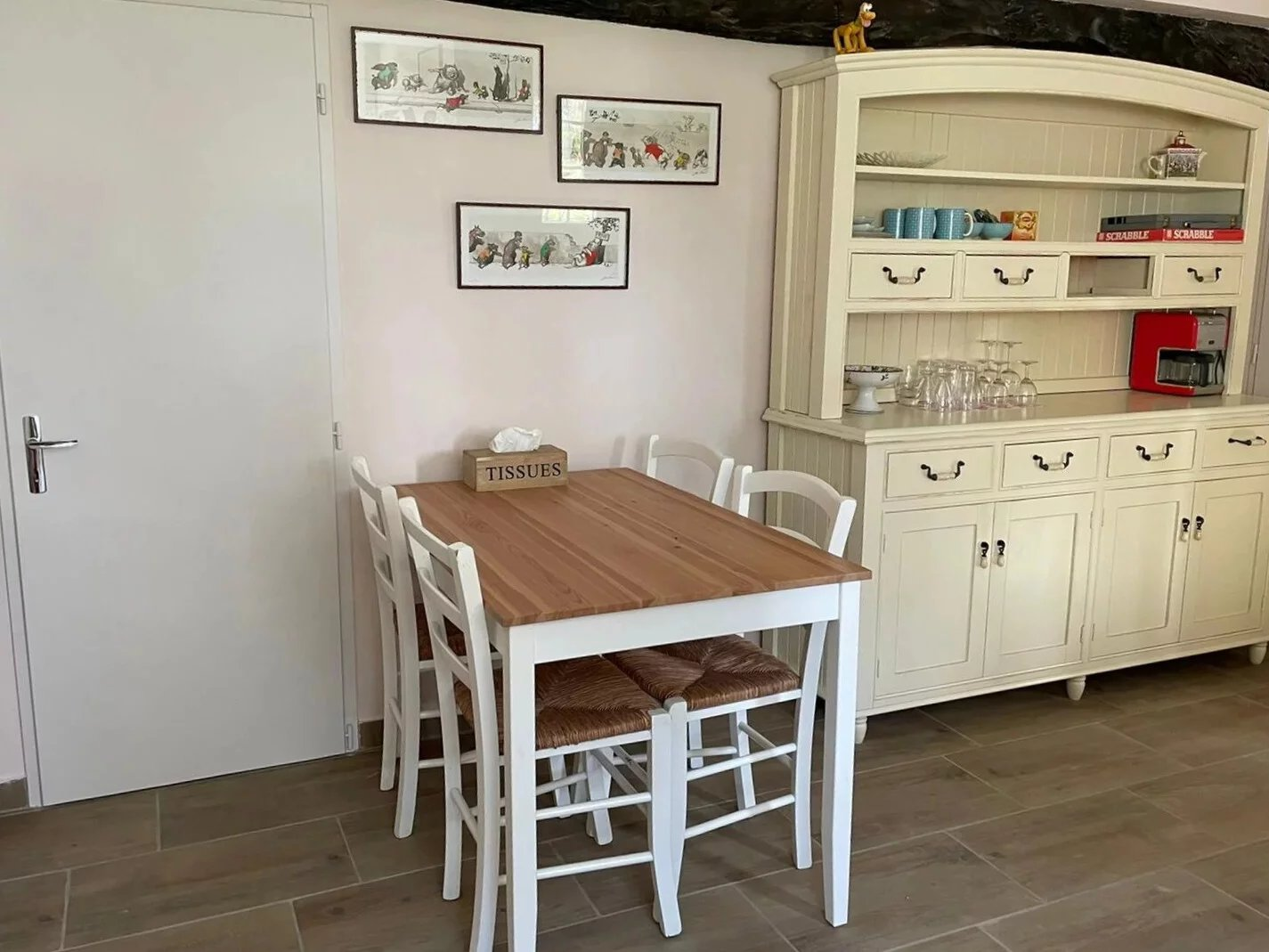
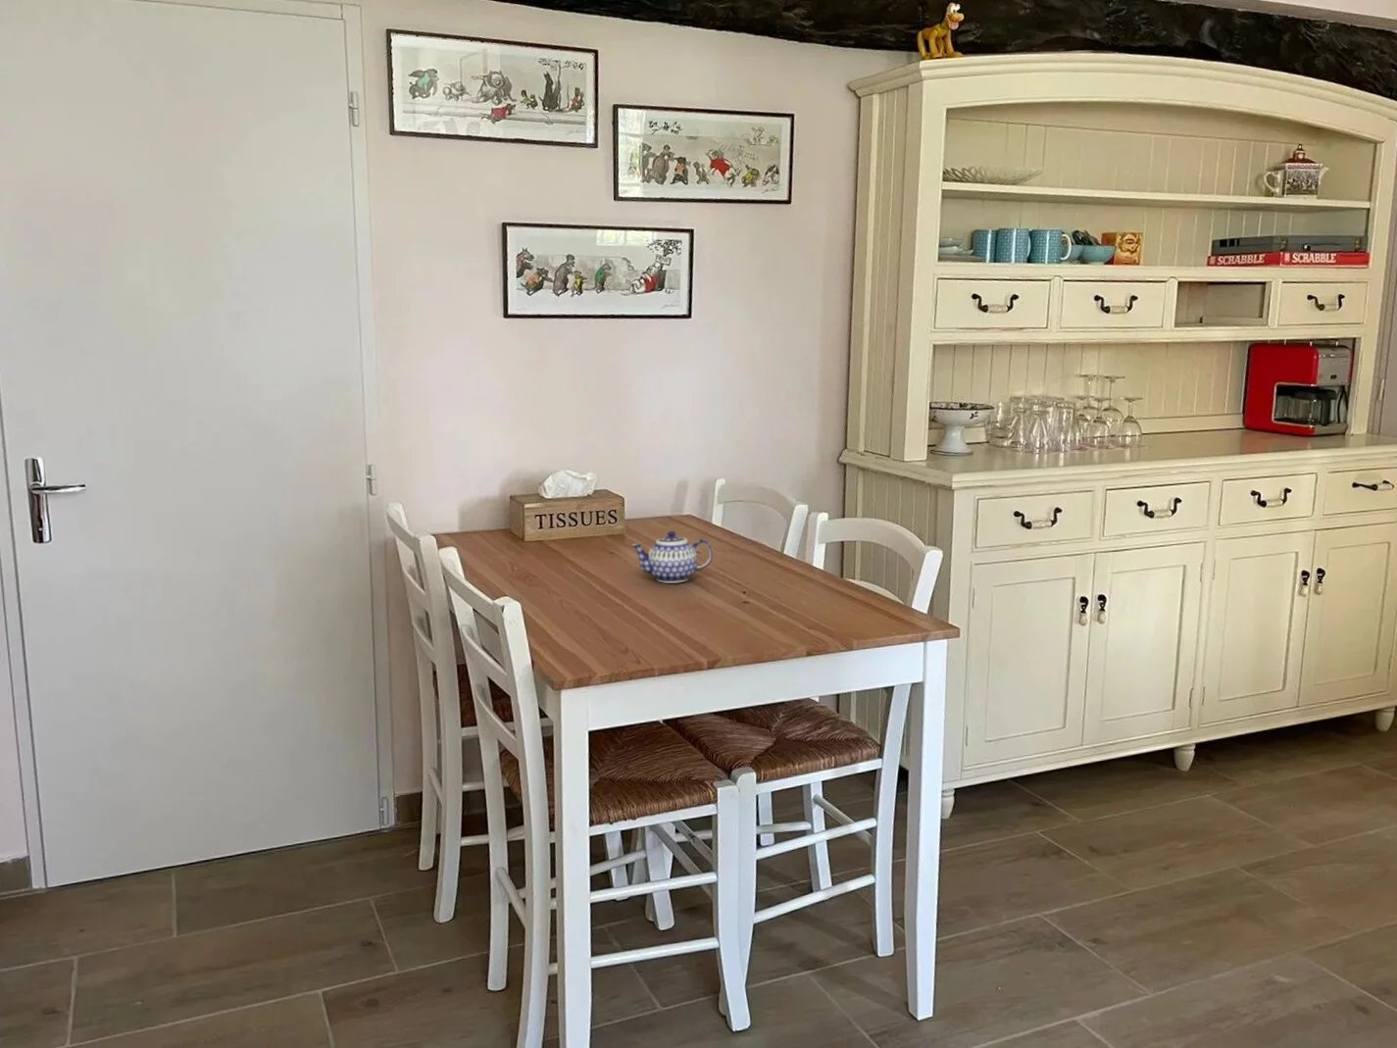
+ teapot (672, 555)
